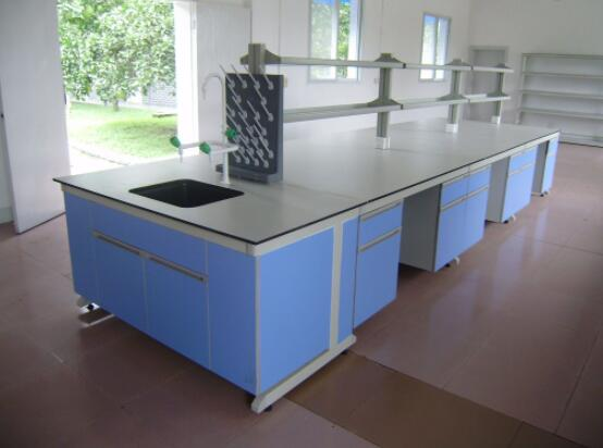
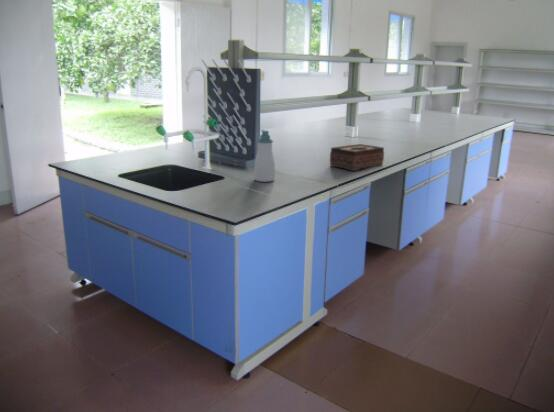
+ tissue box (357, 156)
+ soap bottle (264, 155)
